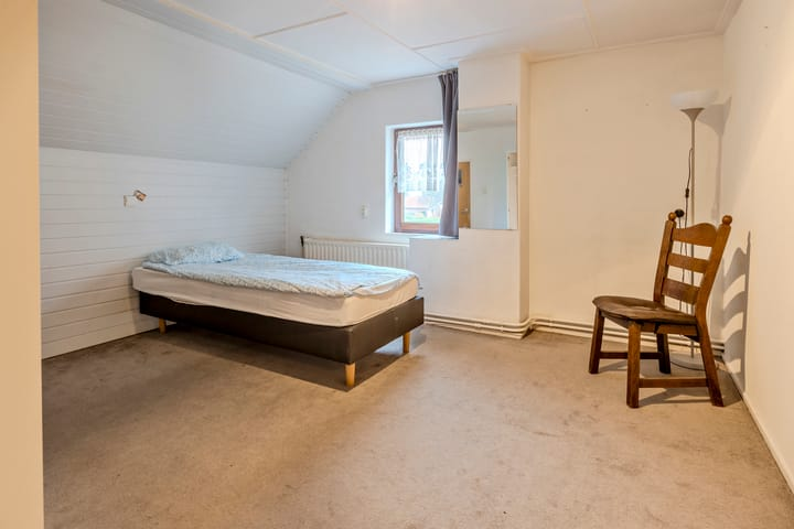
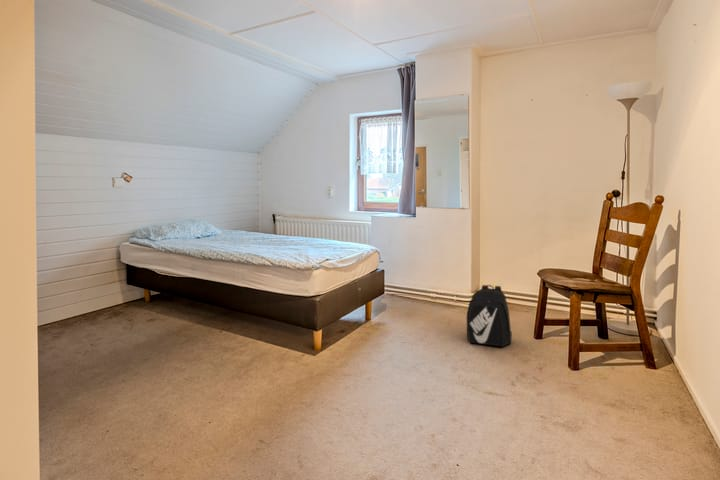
+ backpack (489, 312)
